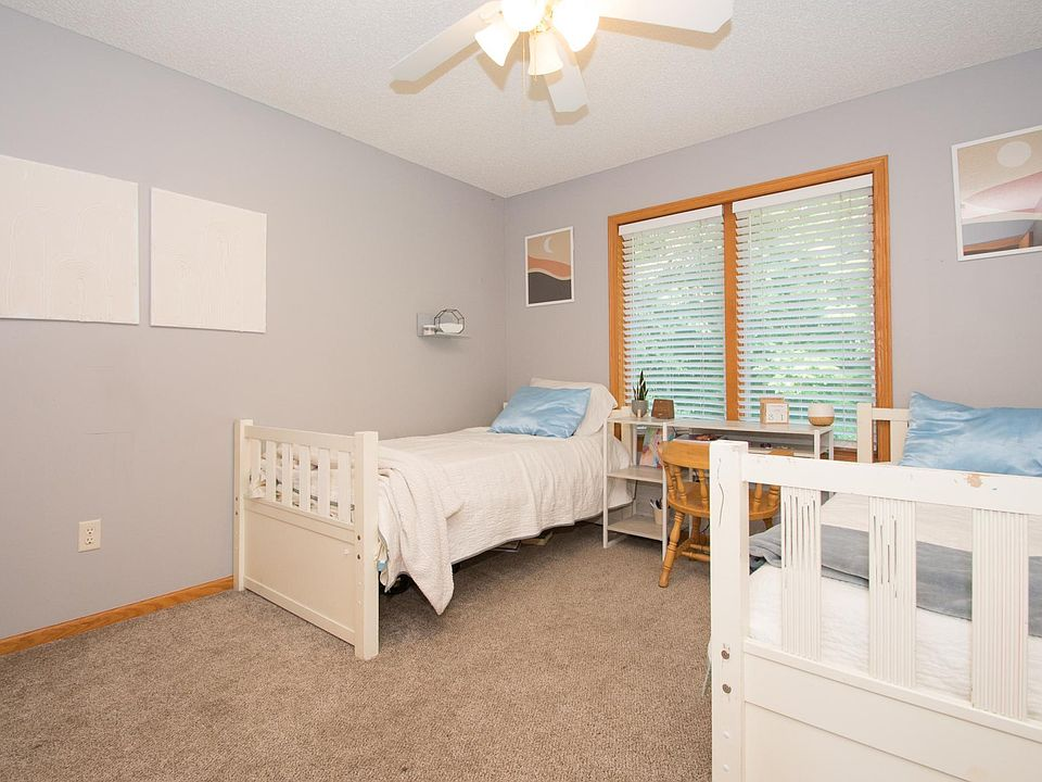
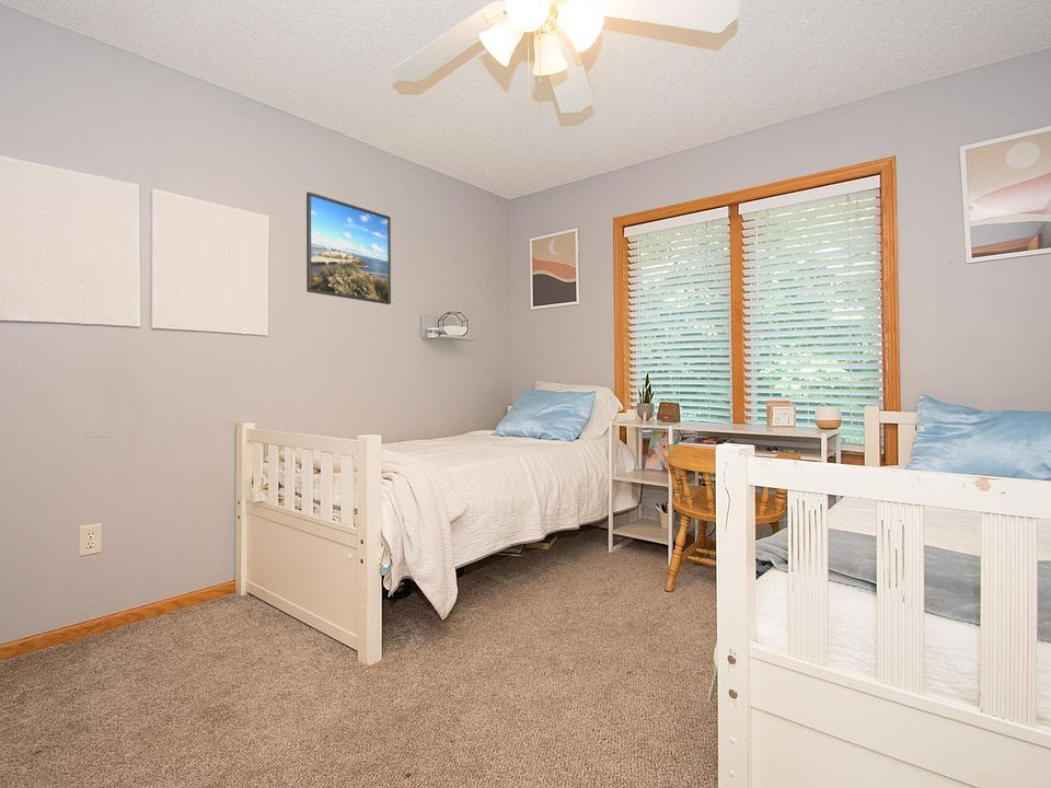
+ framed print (350, 252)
